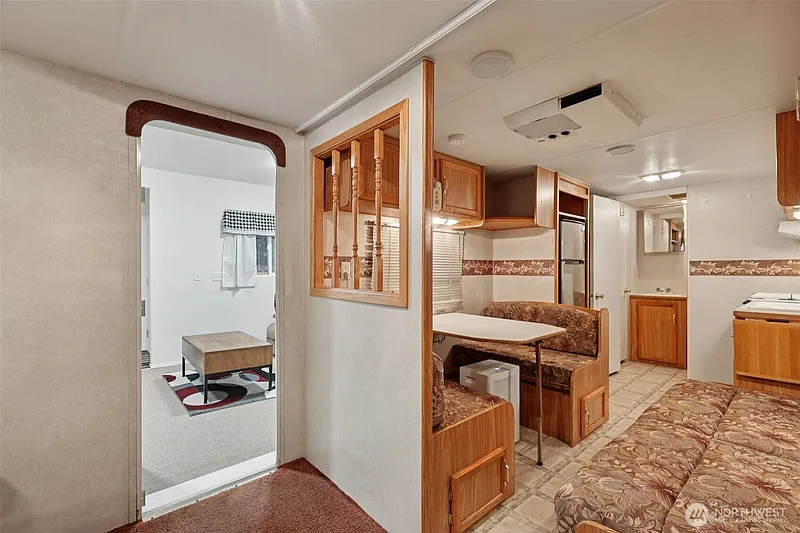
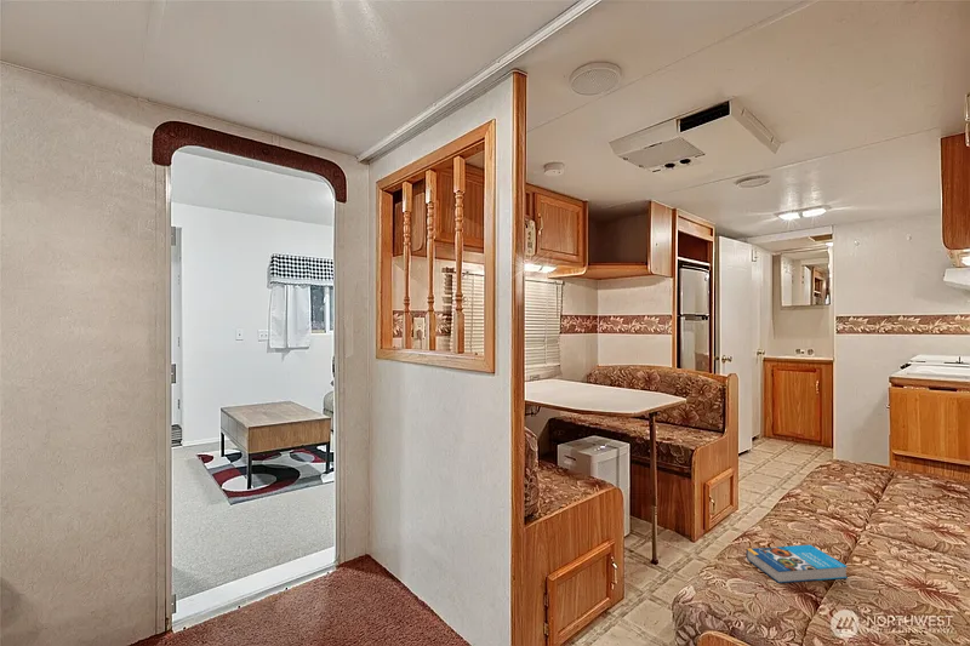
+ book (794, 562)
